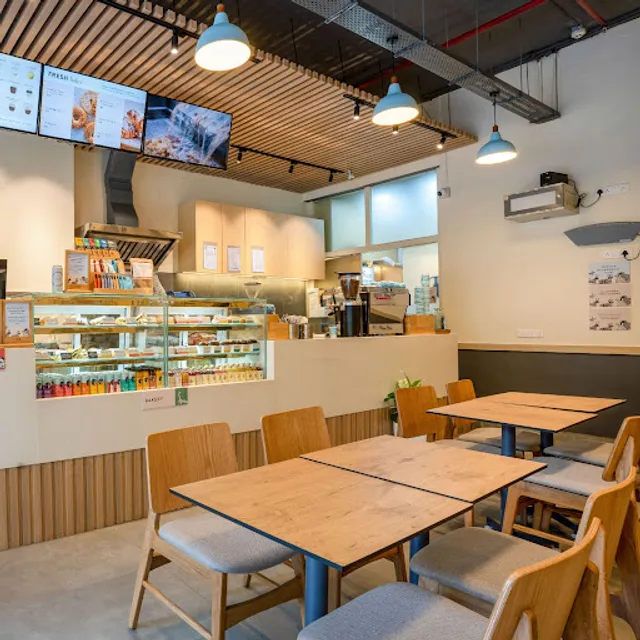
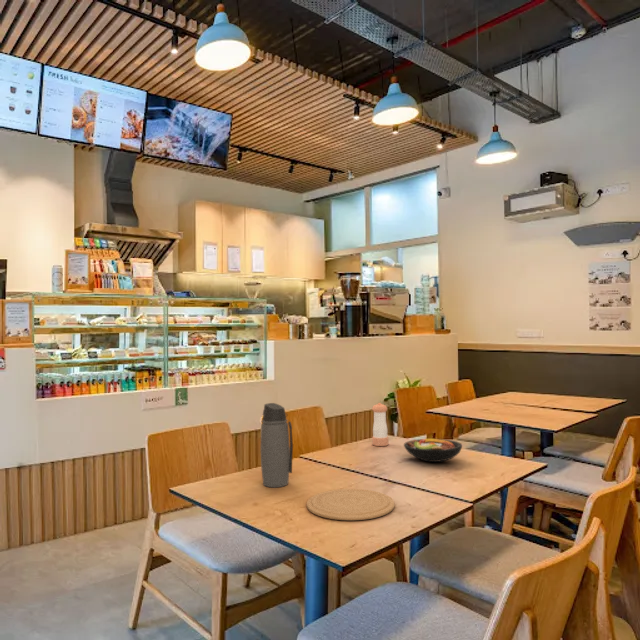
+ plate (350, 502)
+ water bottle (275, 444)
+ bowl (432, 450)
+ pepper shaker (380, 423)
